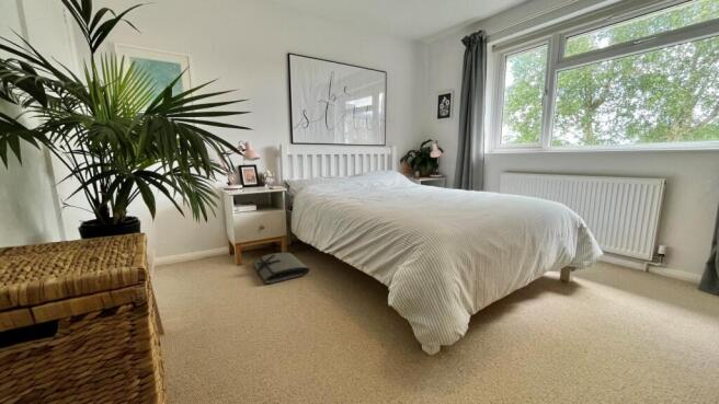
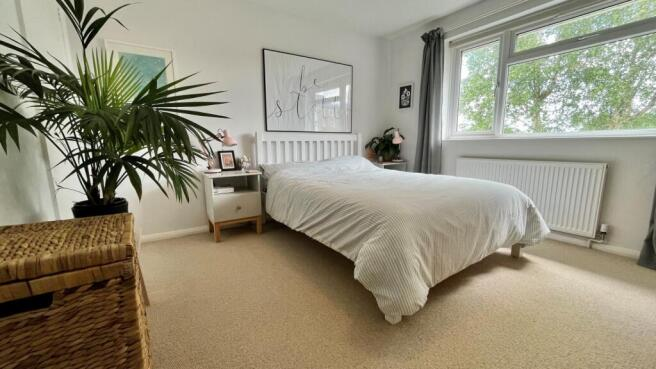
- tool roll (279, 262)
